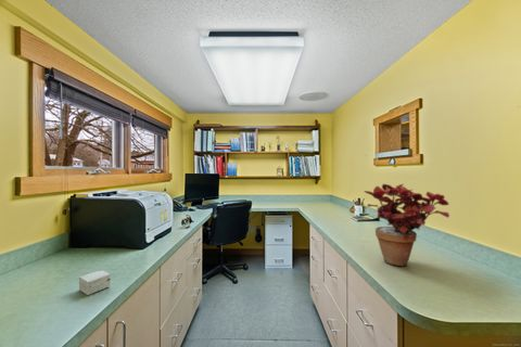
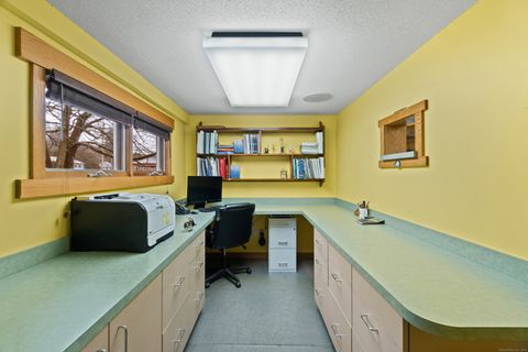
- small box (94, 281)
- potted plant (402, 224)
